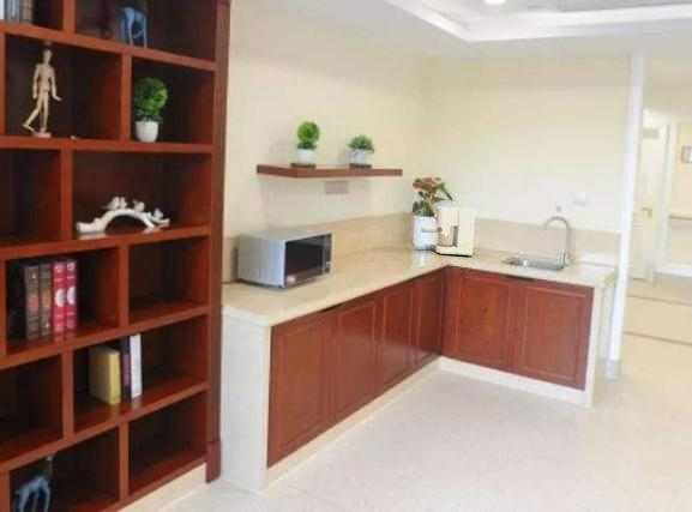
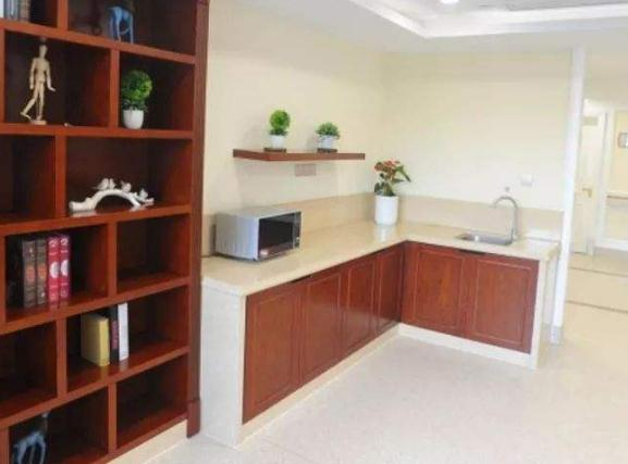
- coffee maker (453, 230)
